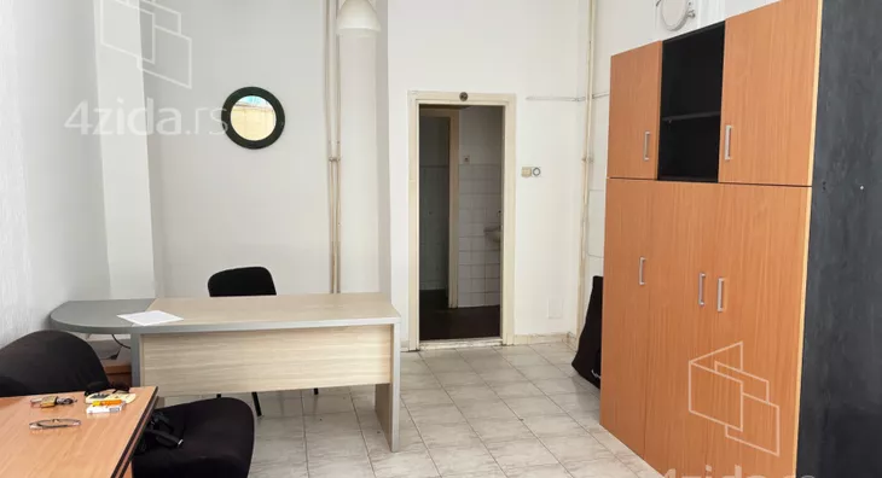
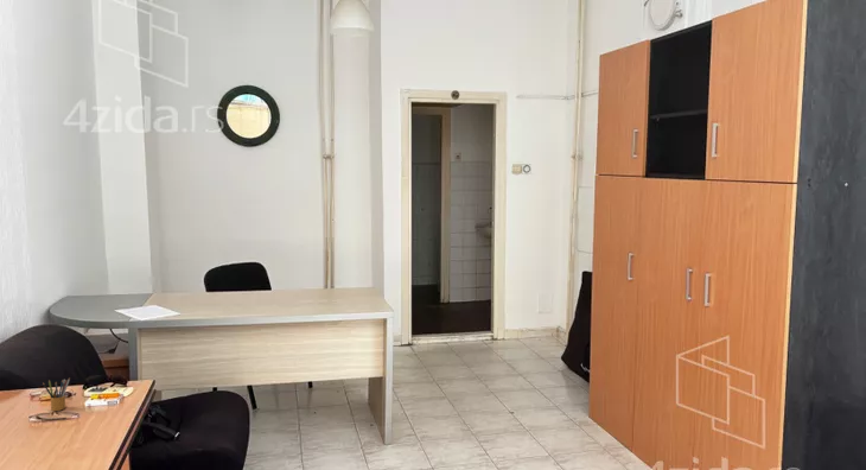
+ pencil box (56, 393)
